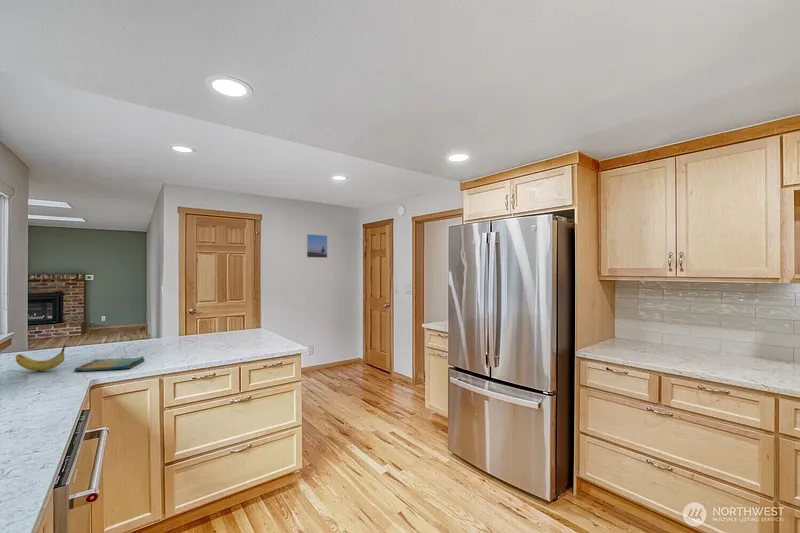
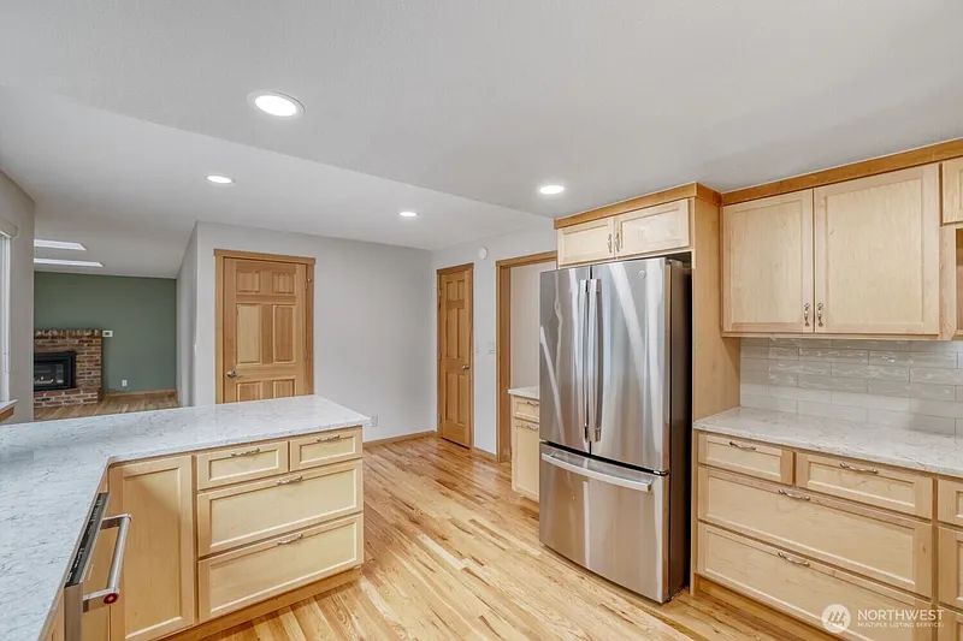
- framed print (316, 246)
- fruit (41, 361)
- dish towel (111, 363)
